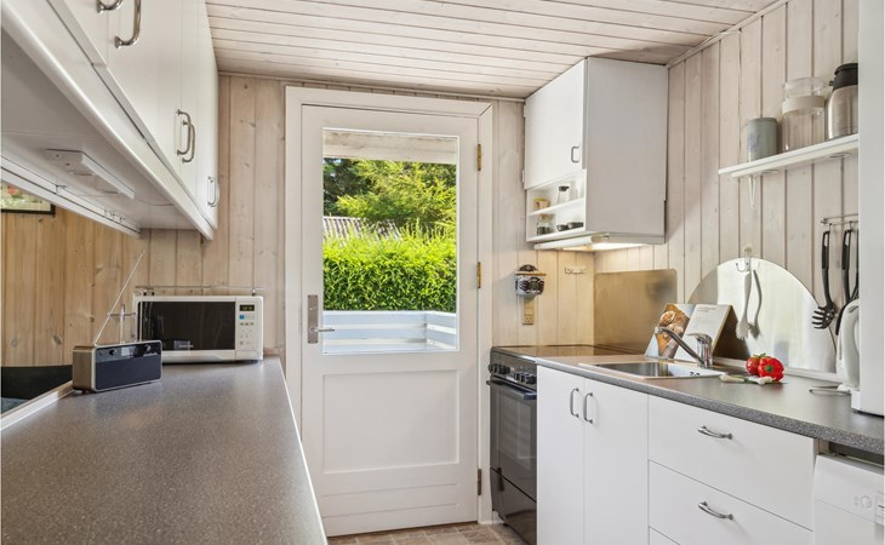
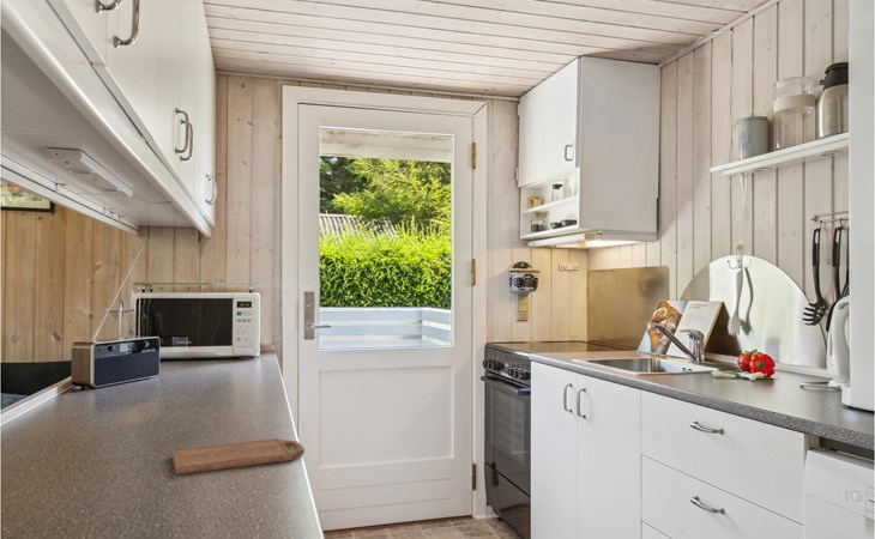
+ cutting board (240, 454)
